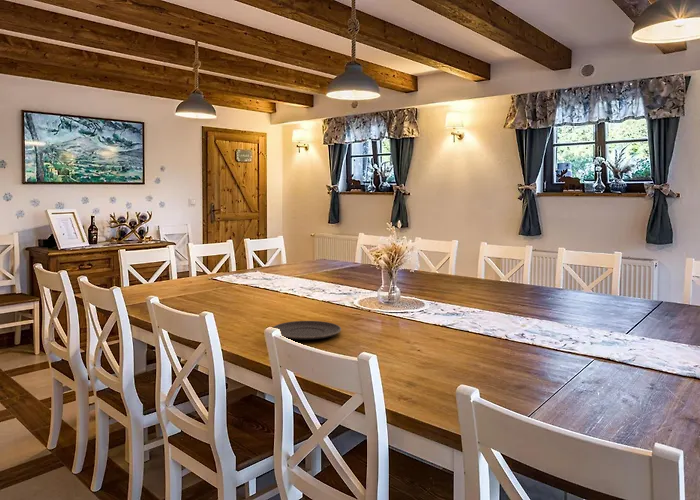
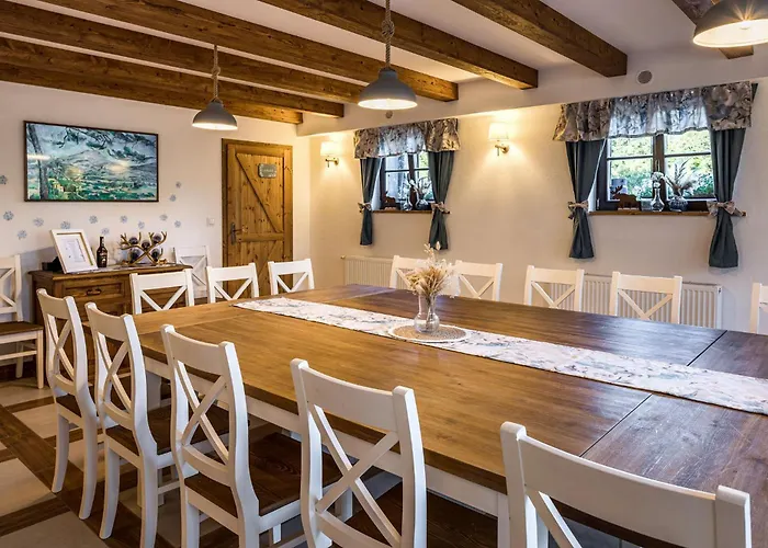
- plate (306, 330)
